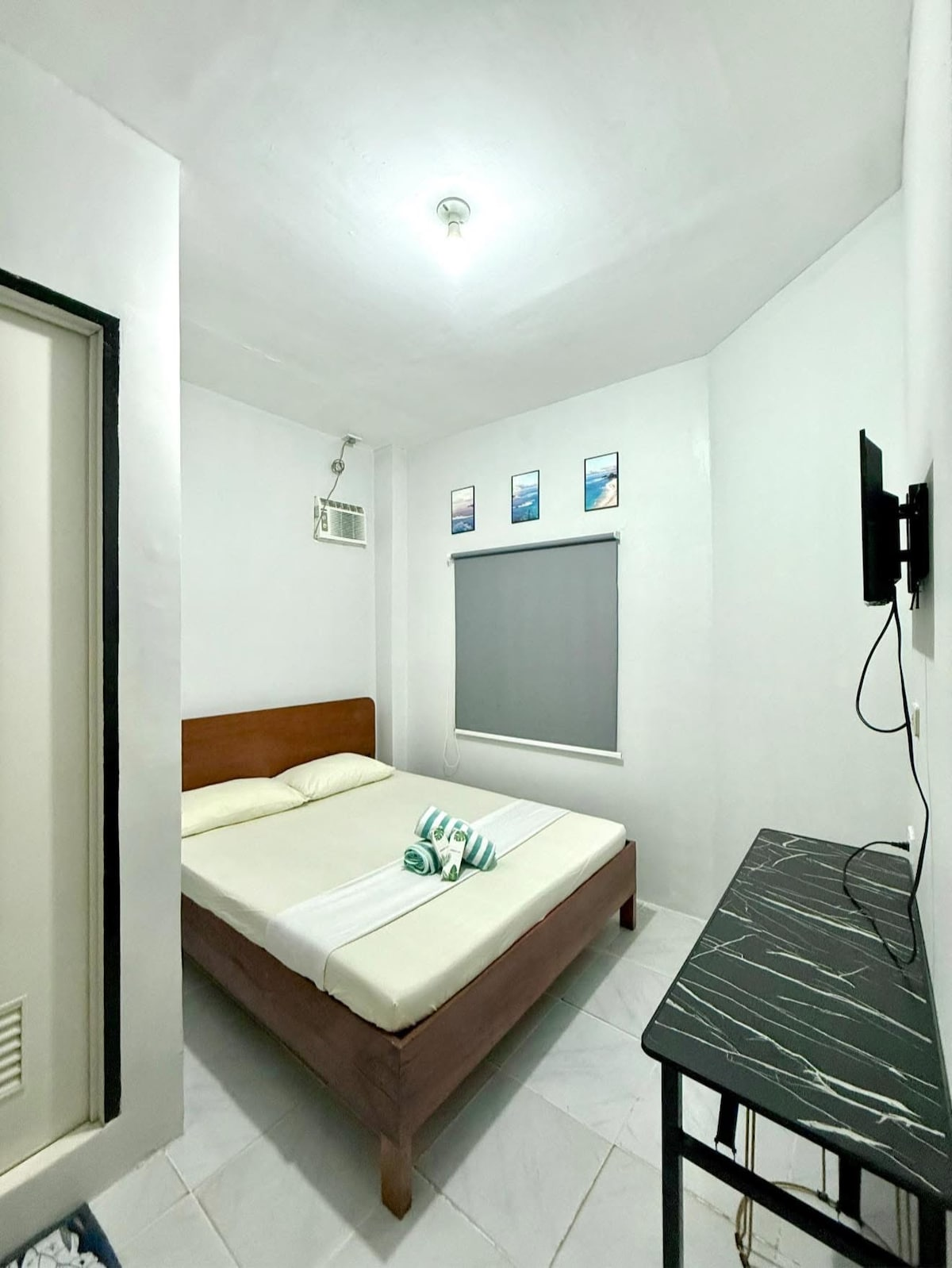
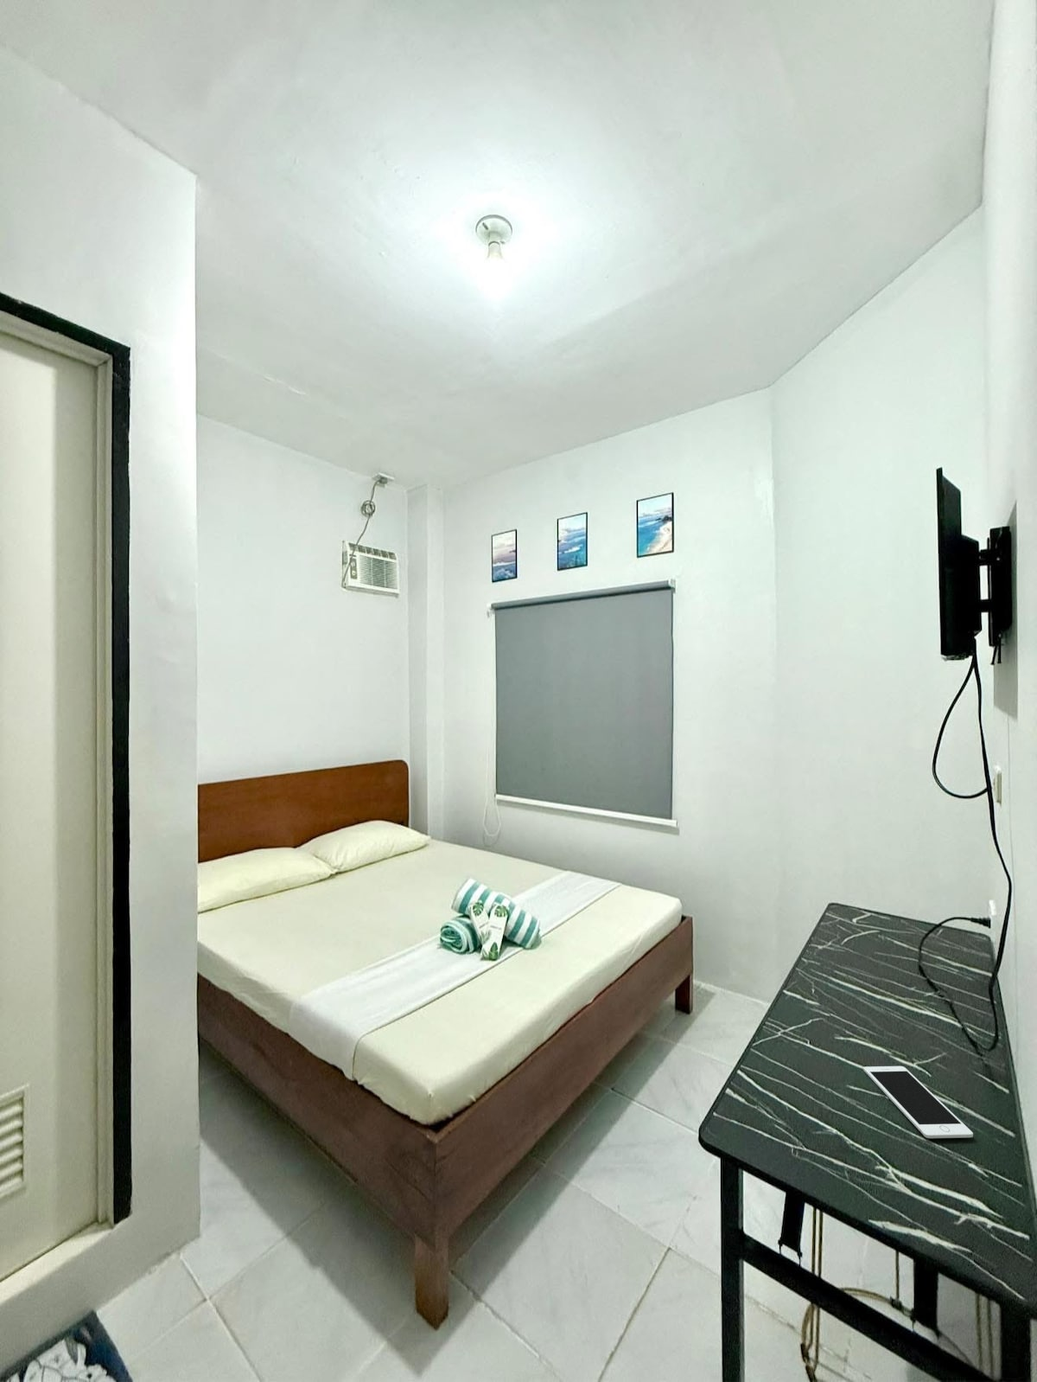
+ cell phone (914, 1100)
